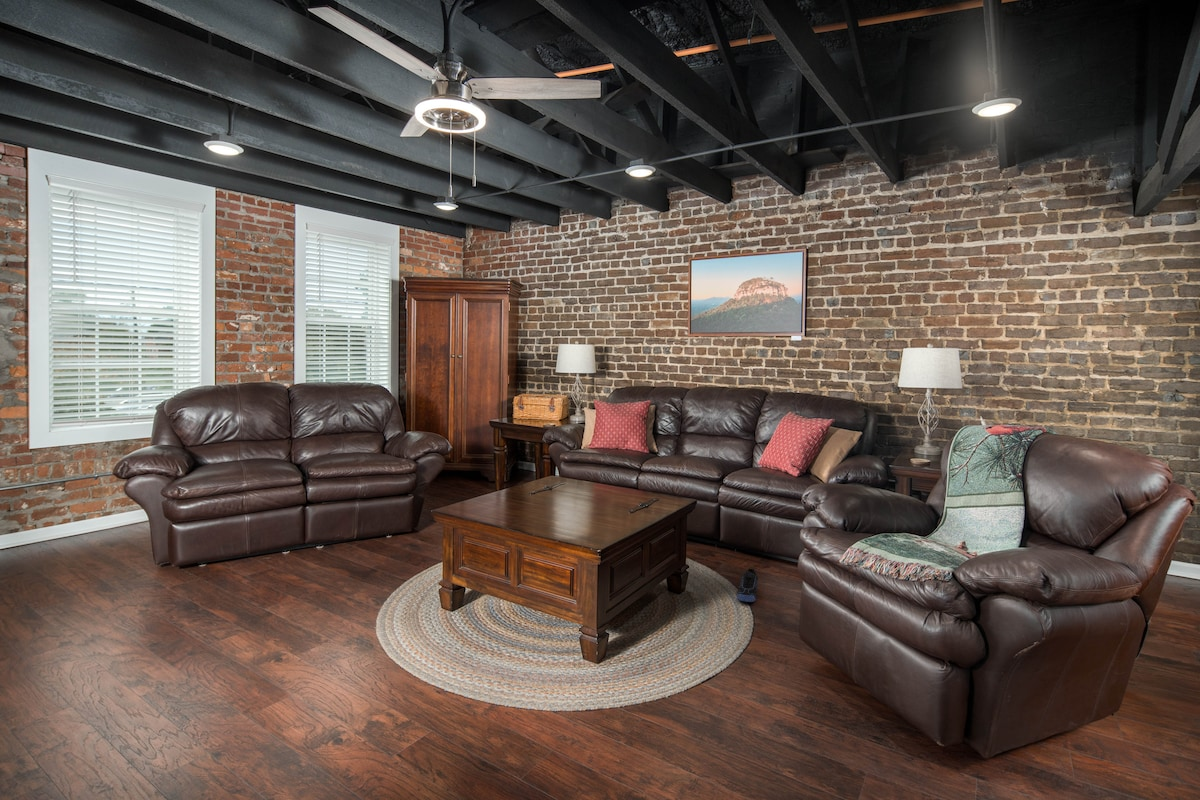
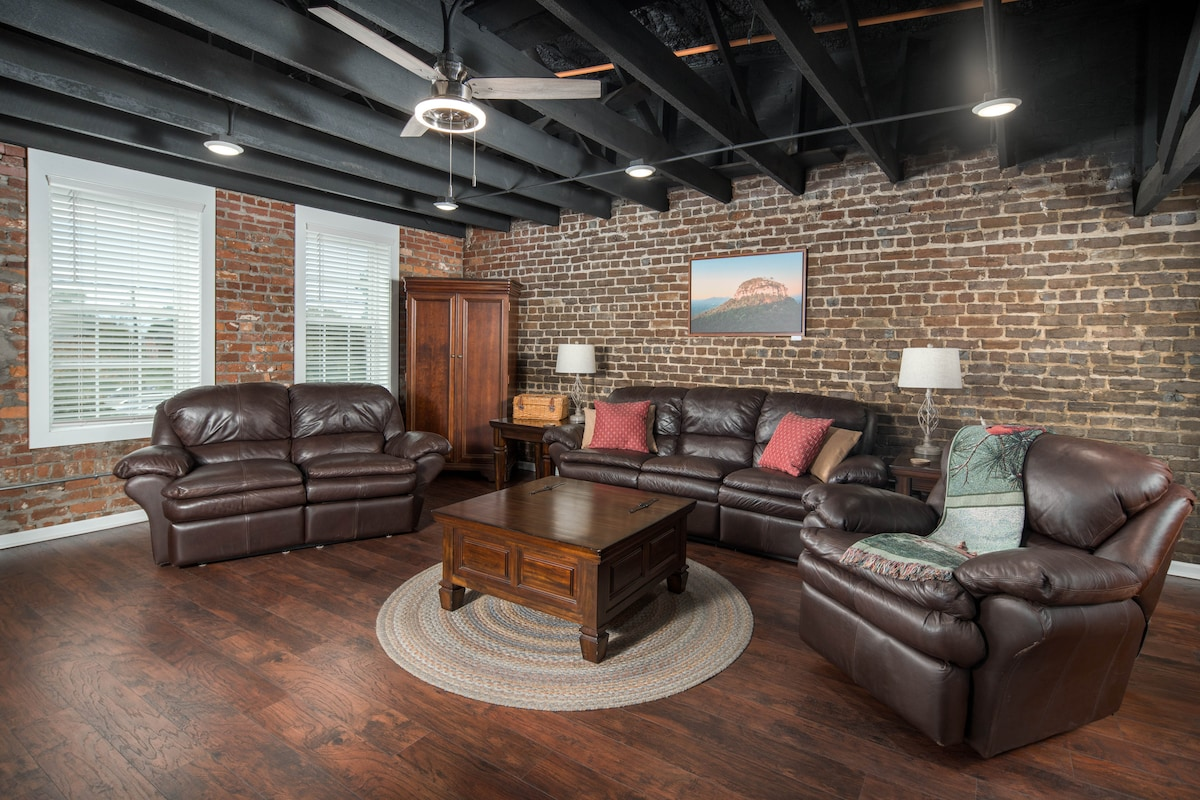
- sneaker (747, 584)
